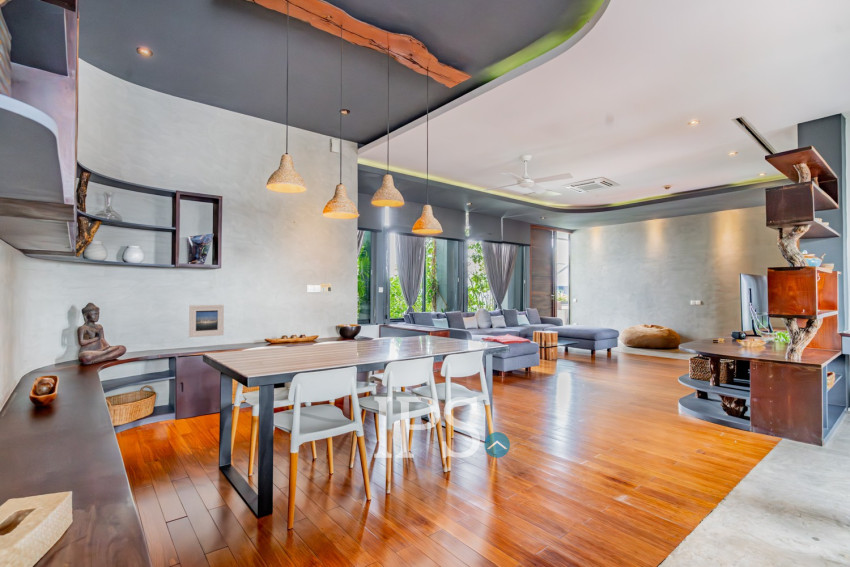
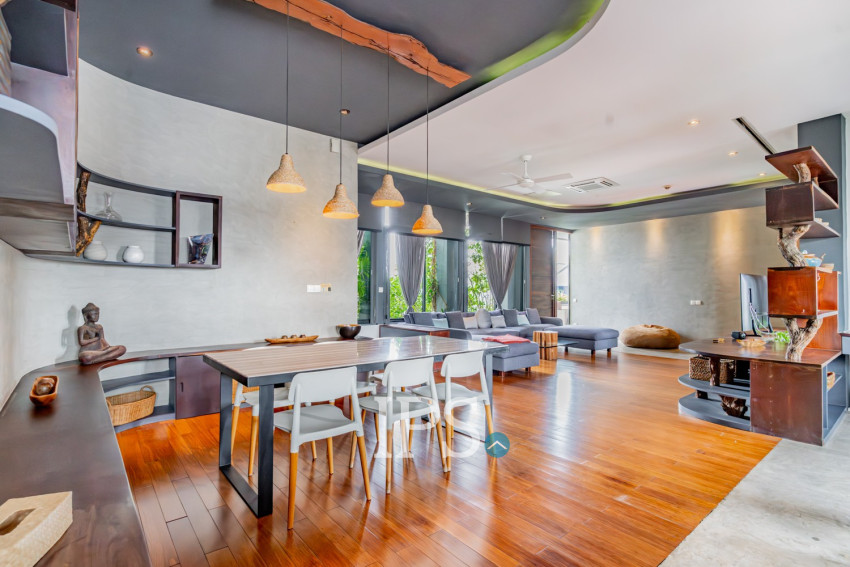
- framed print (206, 320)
